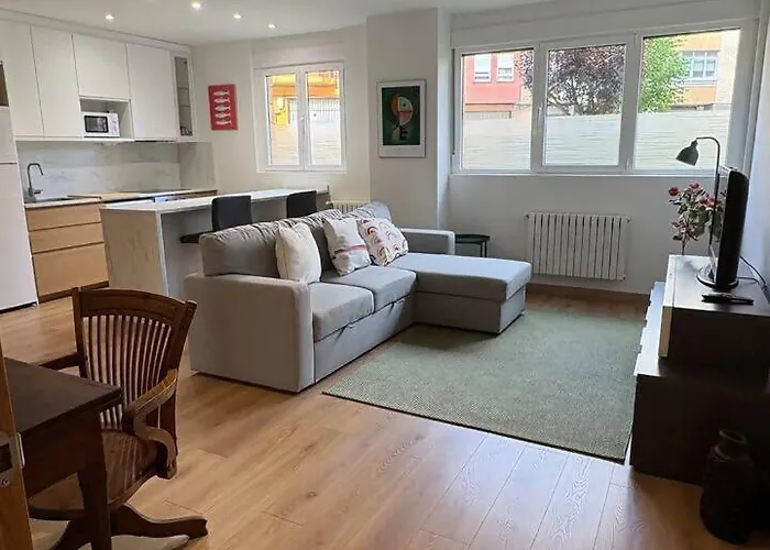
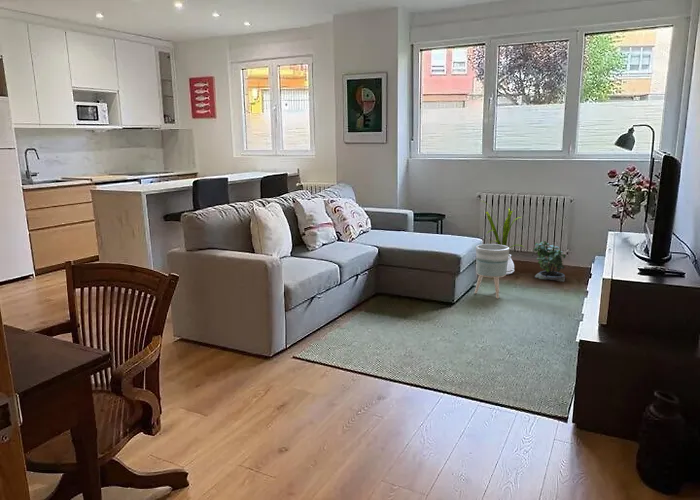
+ potted plant (549, 258)
+ planter (491, 270)
+ house plant (500, 235)
